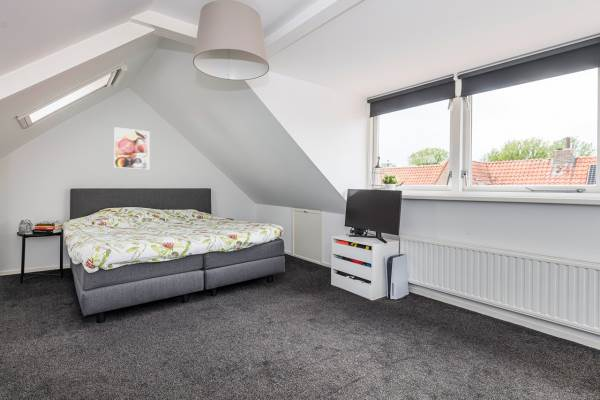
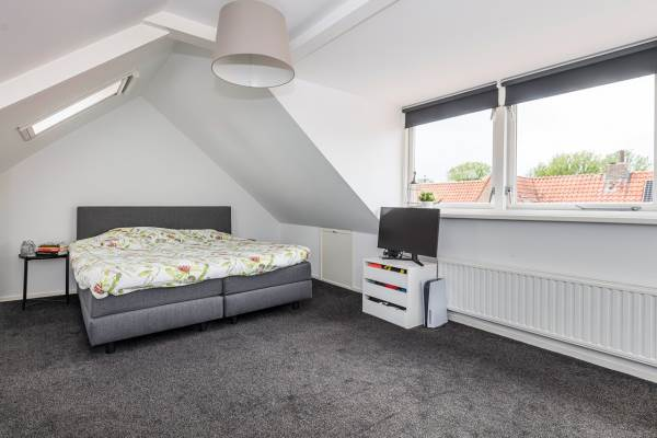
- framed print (132, 148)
